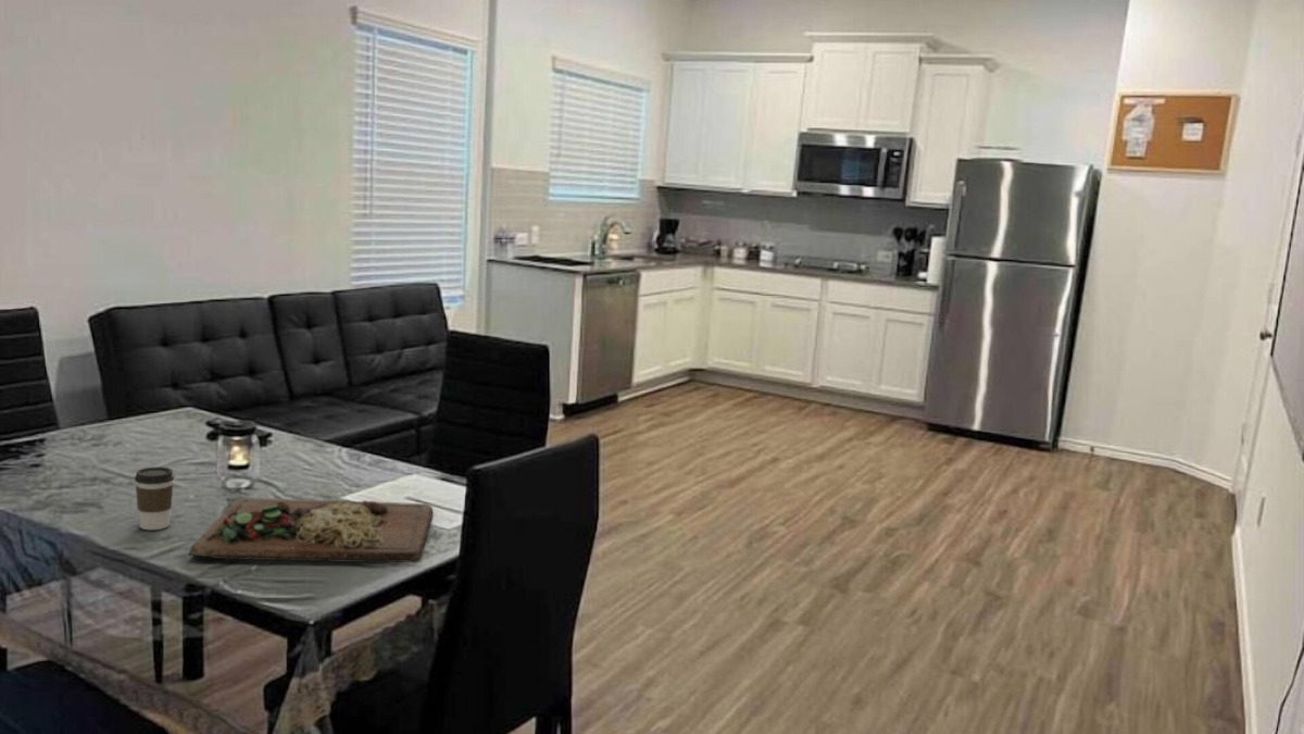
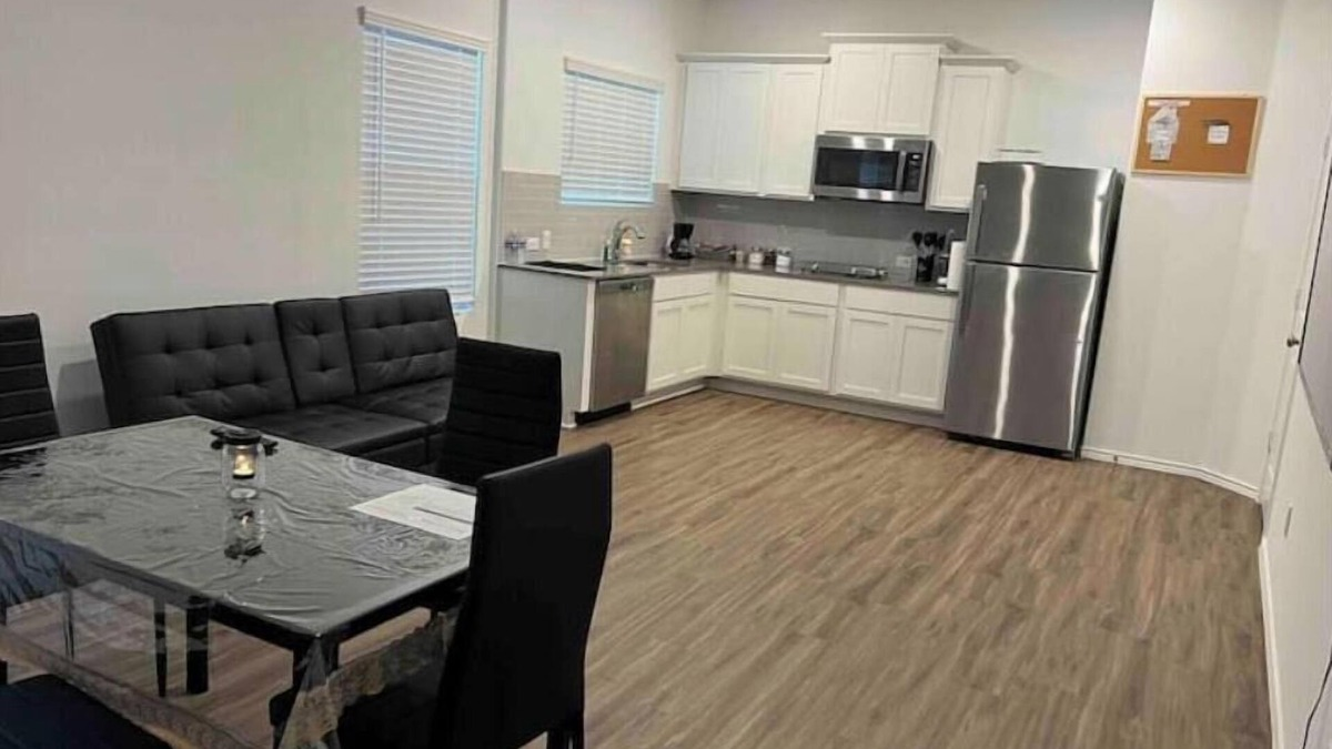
- cutting board (322, 518)
- coffee cup (154, 498)
